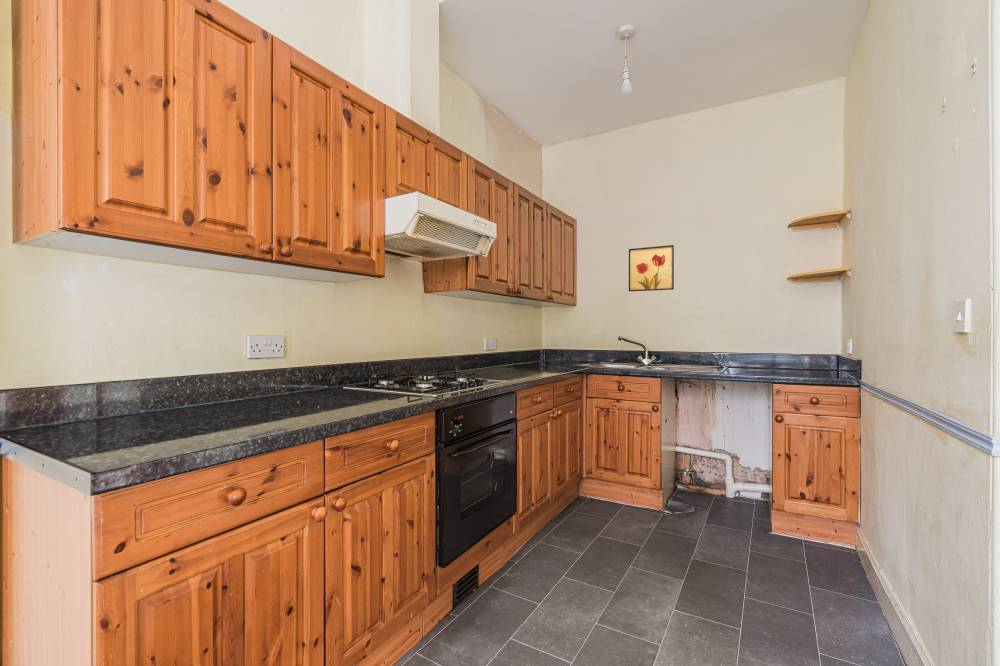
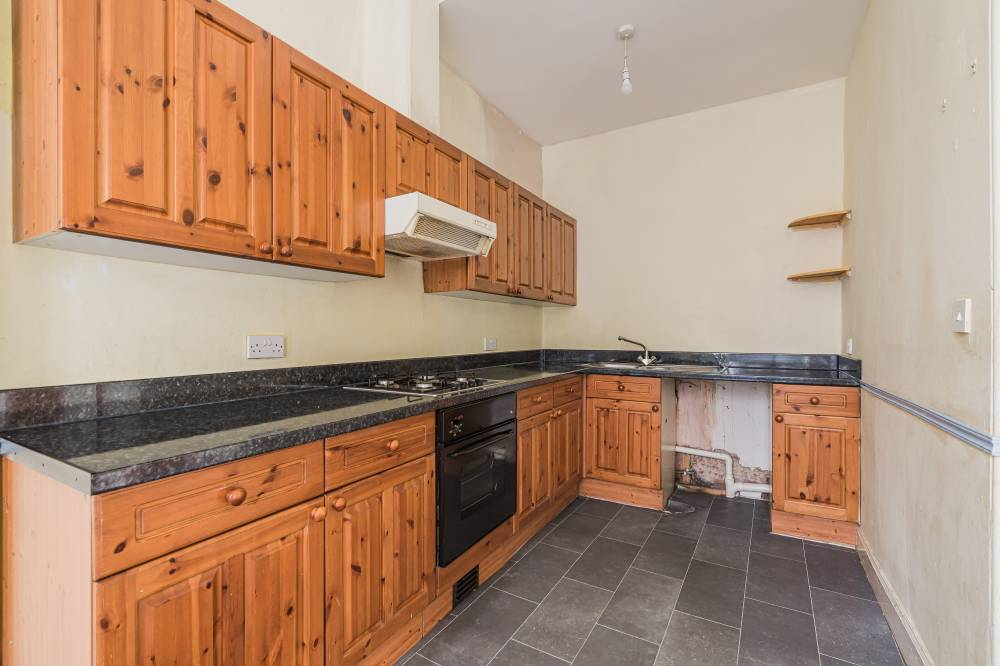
- wall art (650, 268)
